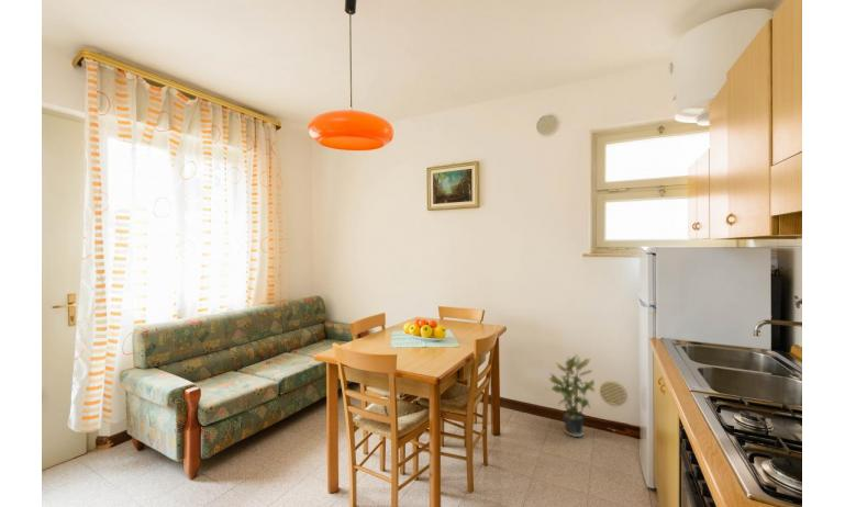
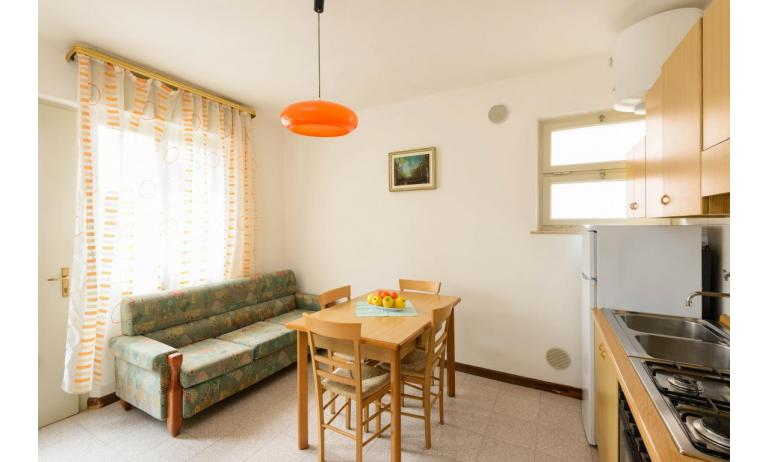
- potted plant (571, 393)
